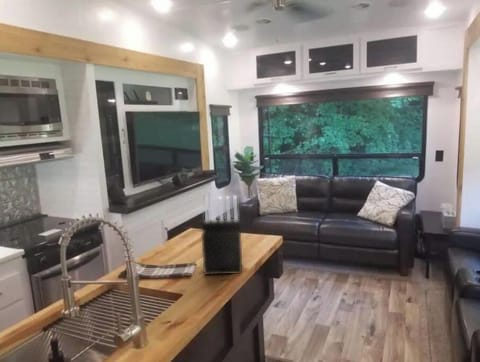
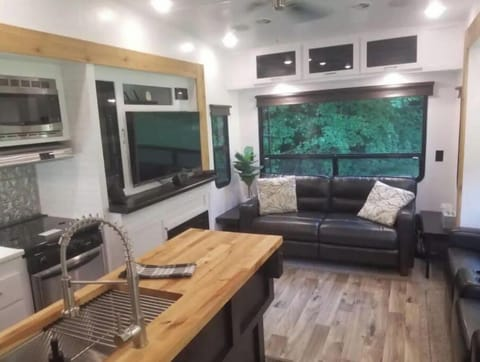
- knife block (221, 235)
